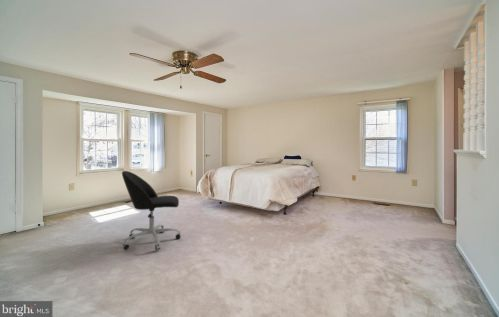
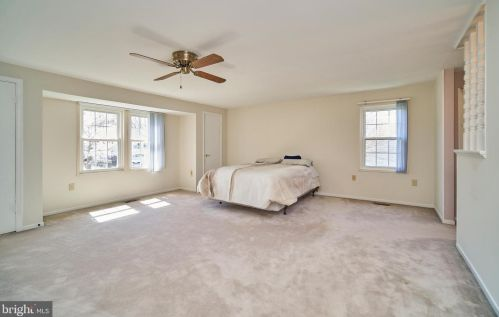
- office chair (153, 205)
